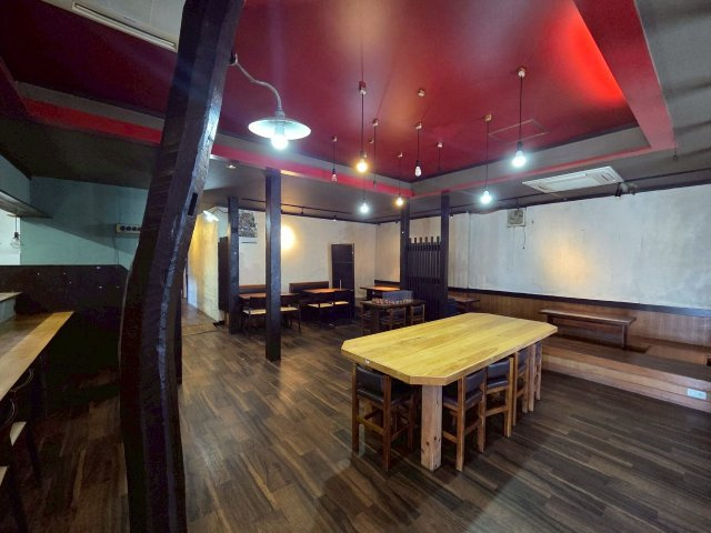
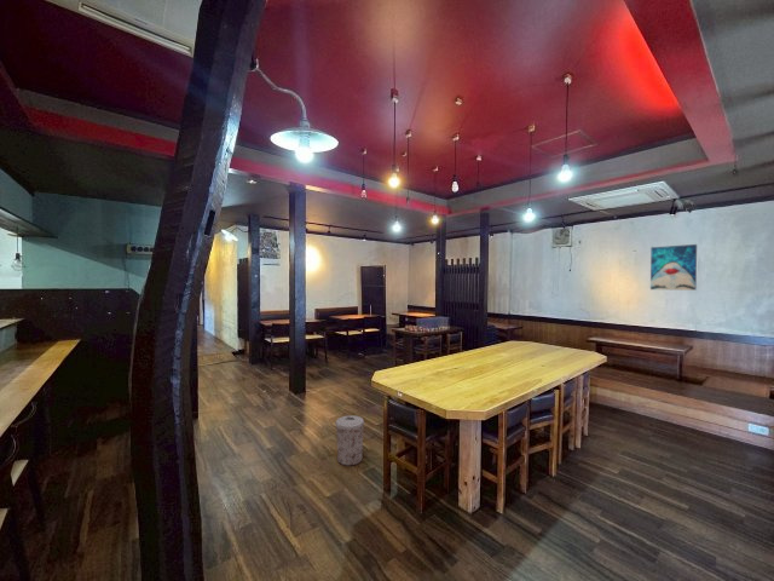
+ wall art (672, 268)
+ trash can (350, 438)
